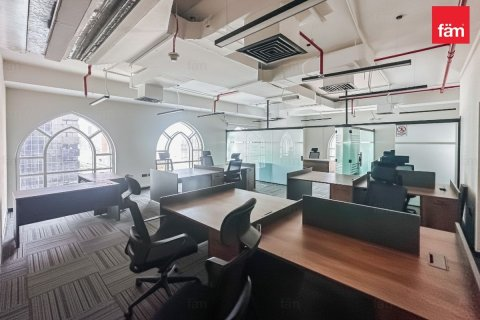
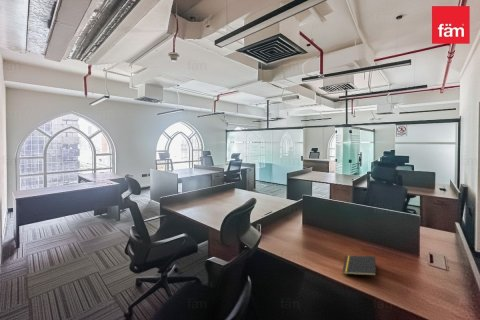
+ notepad (359, 264)
